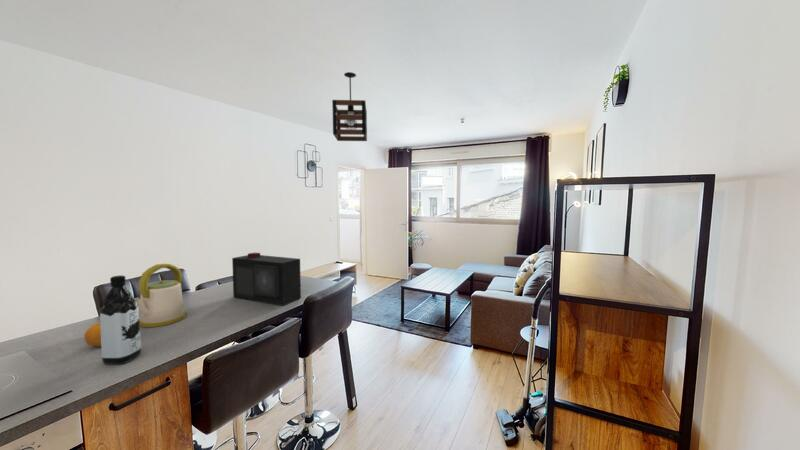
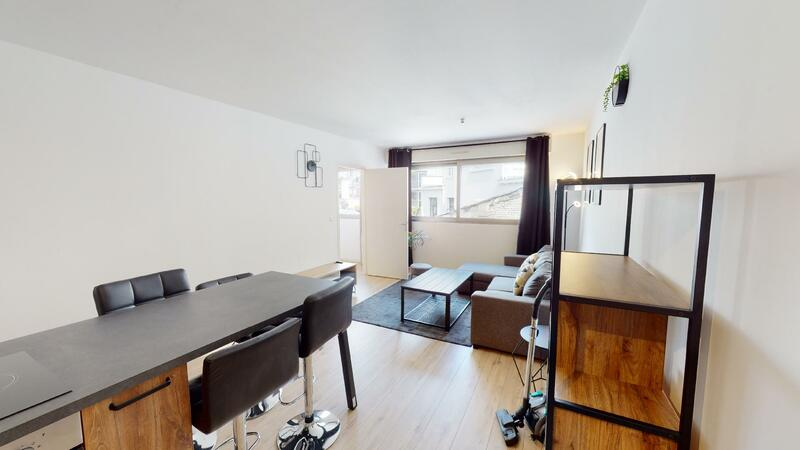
- fruit (100, 330)
- water bottle (120, 318)
- pendant light (350, 106)
- kettle (158, 293)
- speaker (264, 276)
